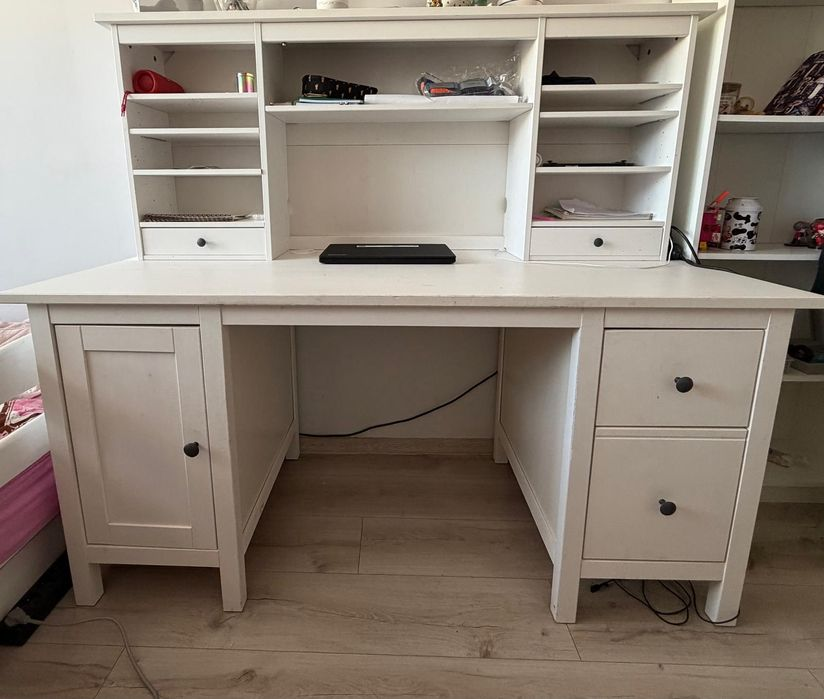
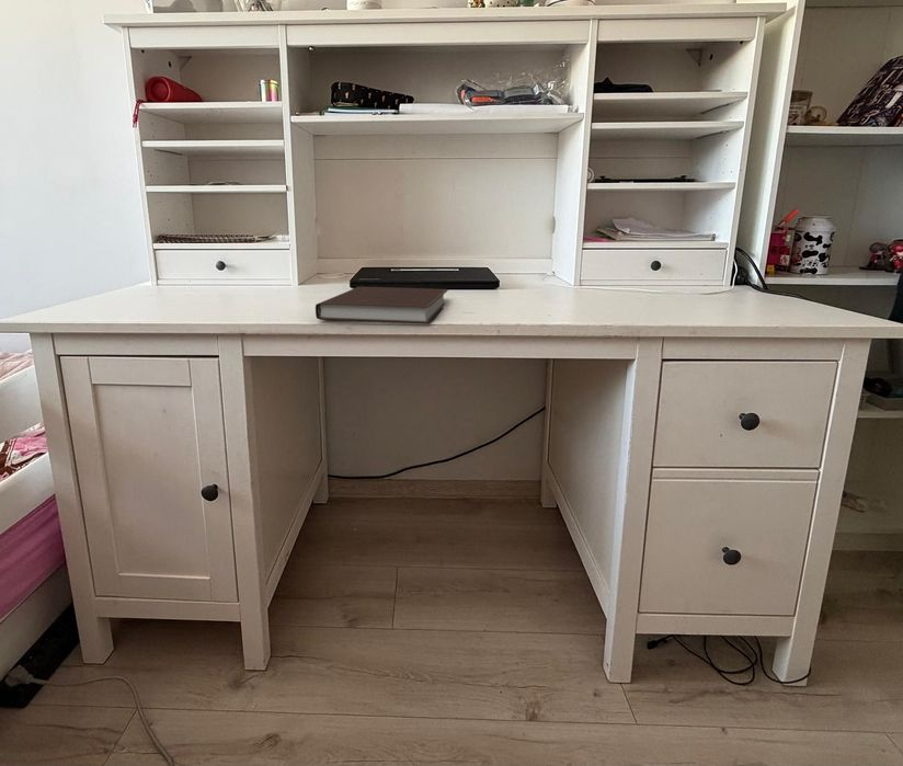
+ notebook (388, 302)
